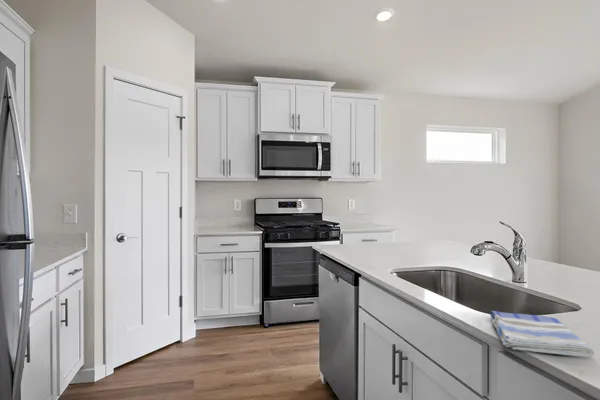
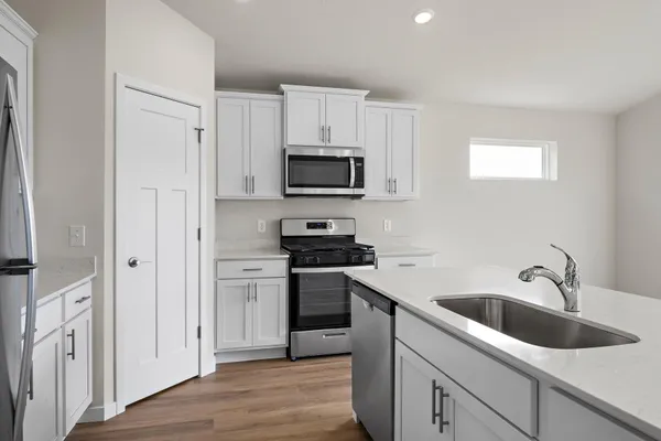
- dish towel (534, 330)
